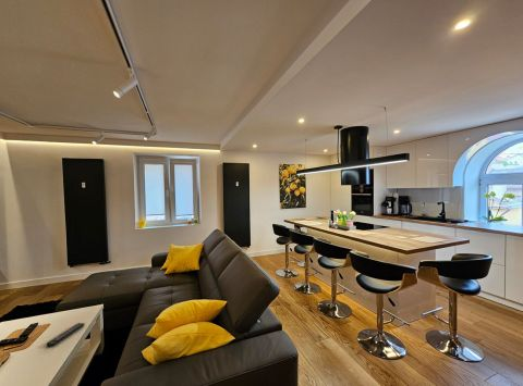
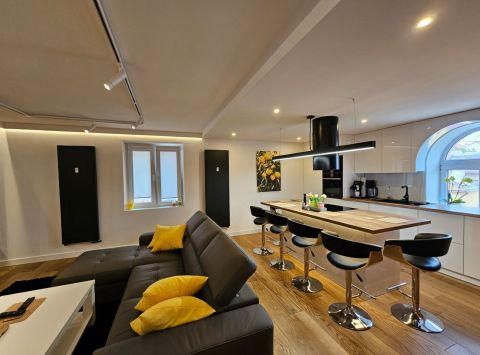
- remote control (66, 333)
